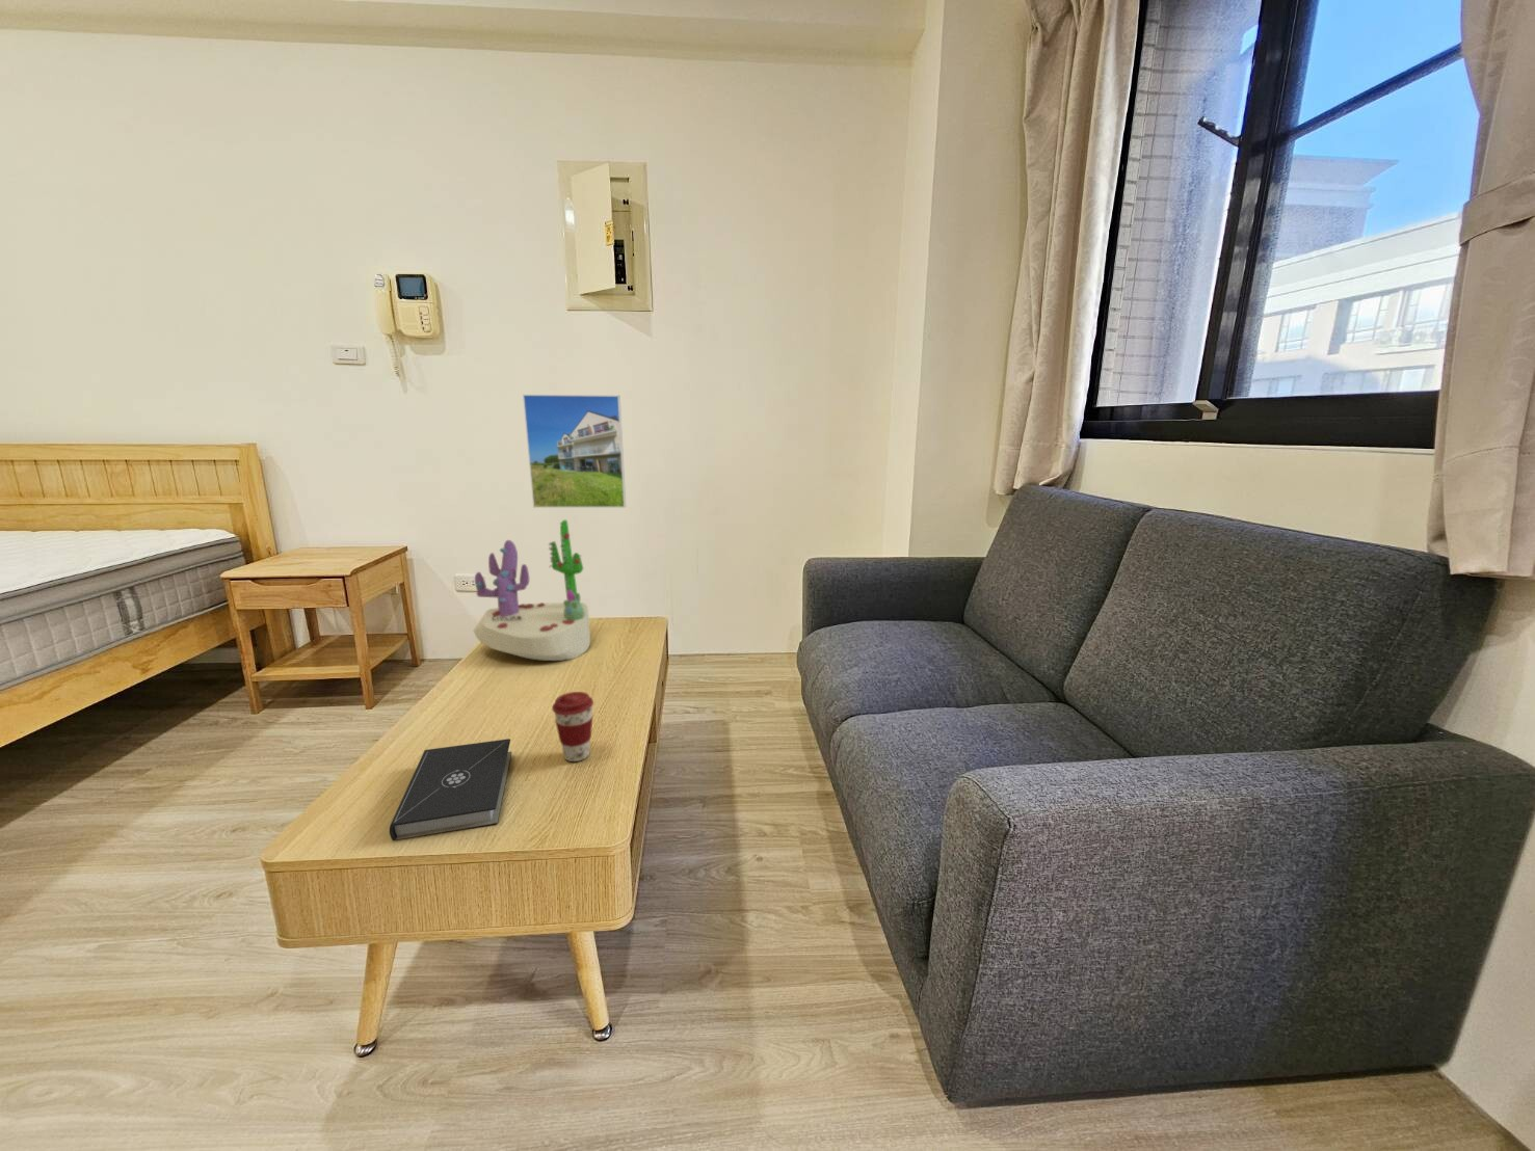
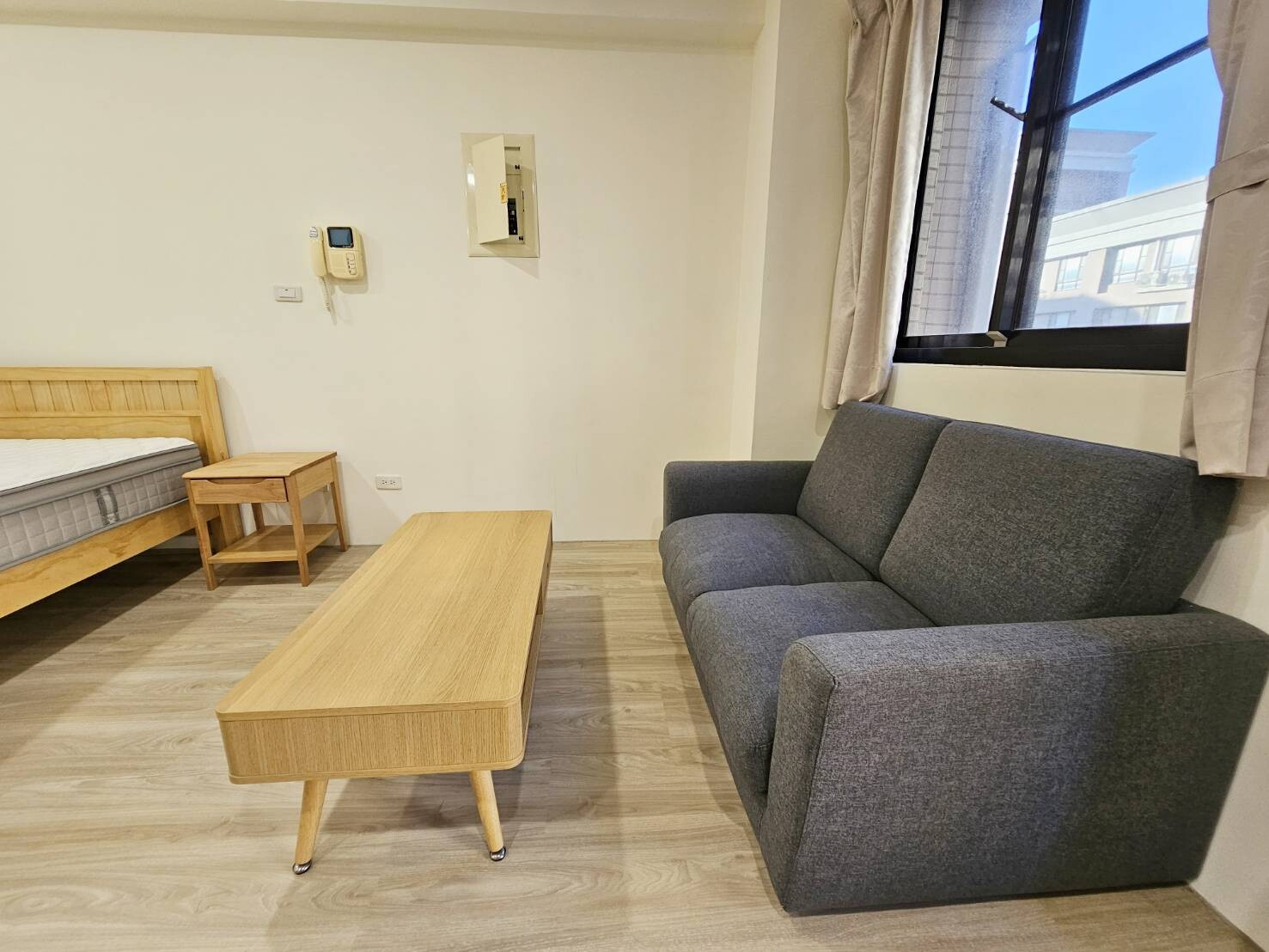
- coffee cup (575, 727)
- succulent planter (527, 583)
- book (457, 785)
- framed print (576, 452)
